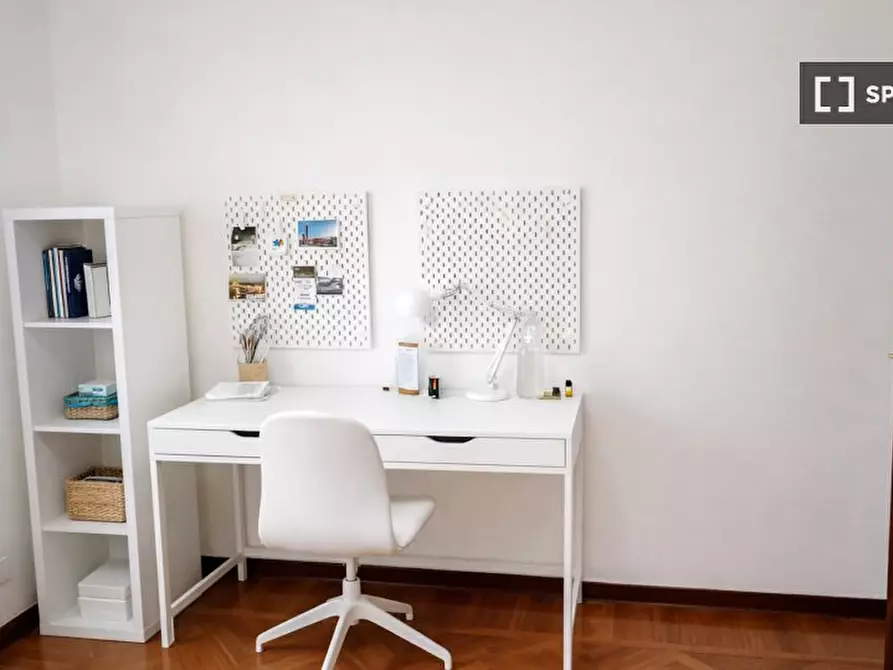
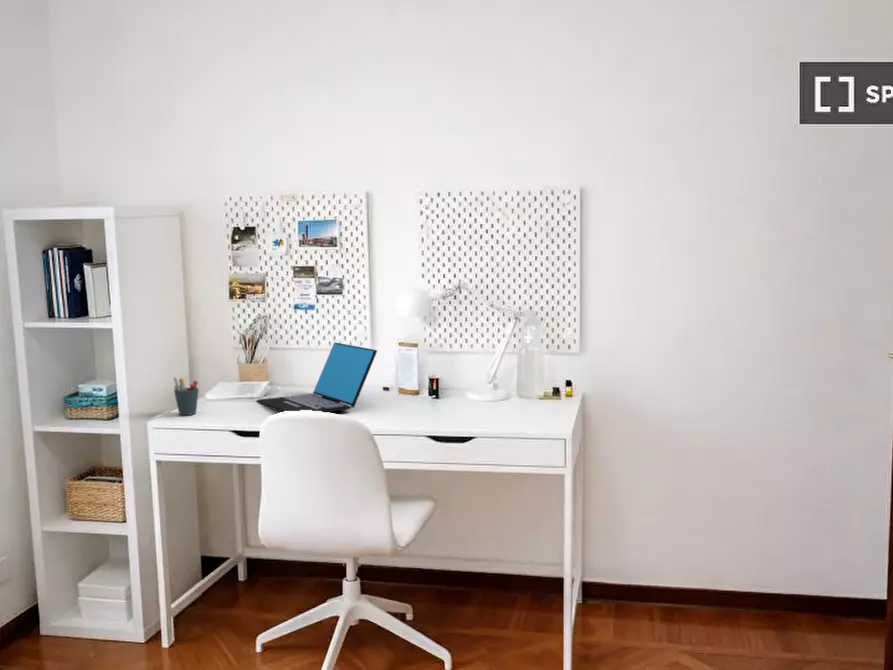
+ pen holder (186, 394)
+ laptop (319, 378)
